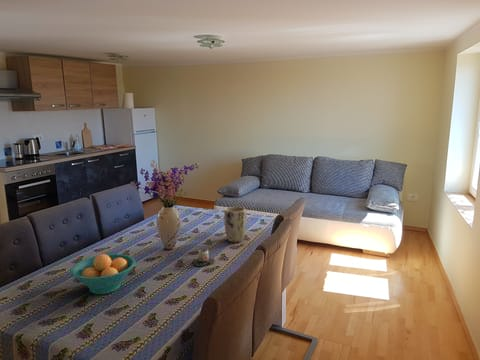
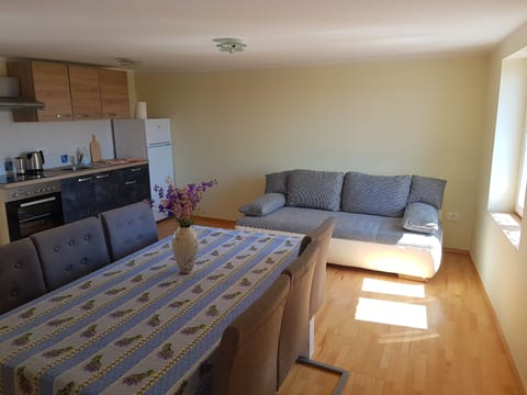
- plant pot (235, 224)
- mug (203, 255)
- fruit bowl (104, 271)
